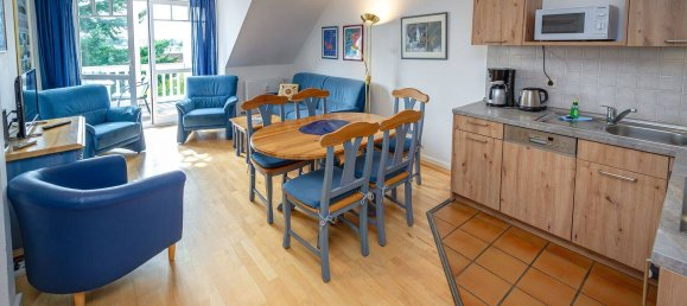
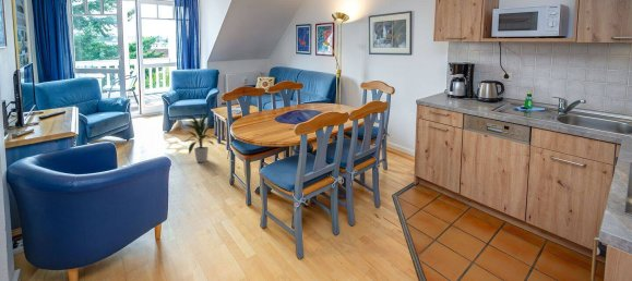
+ indoor plant (199, 136)
